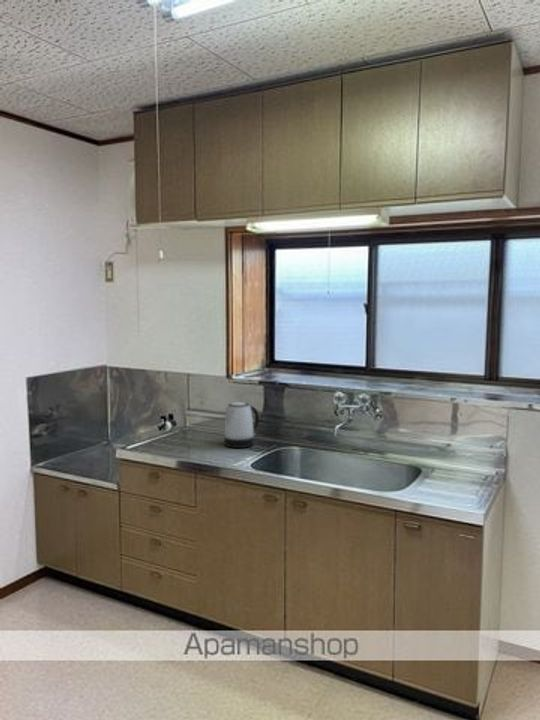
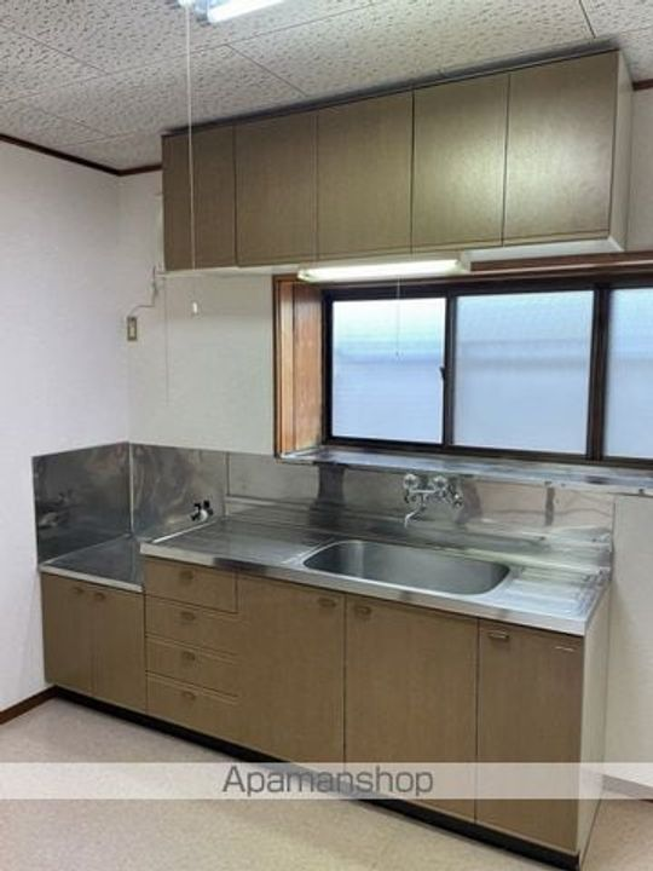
- kettle (242, 423)
